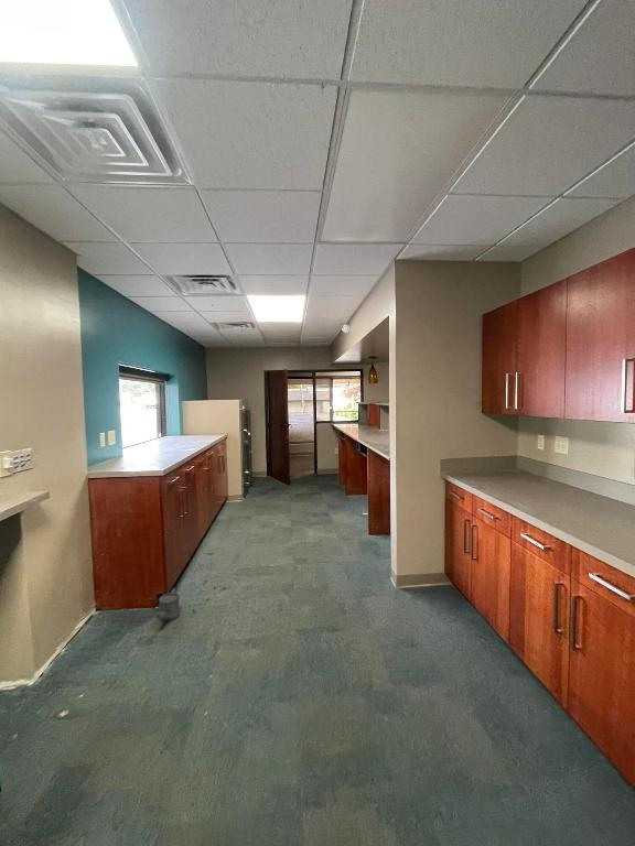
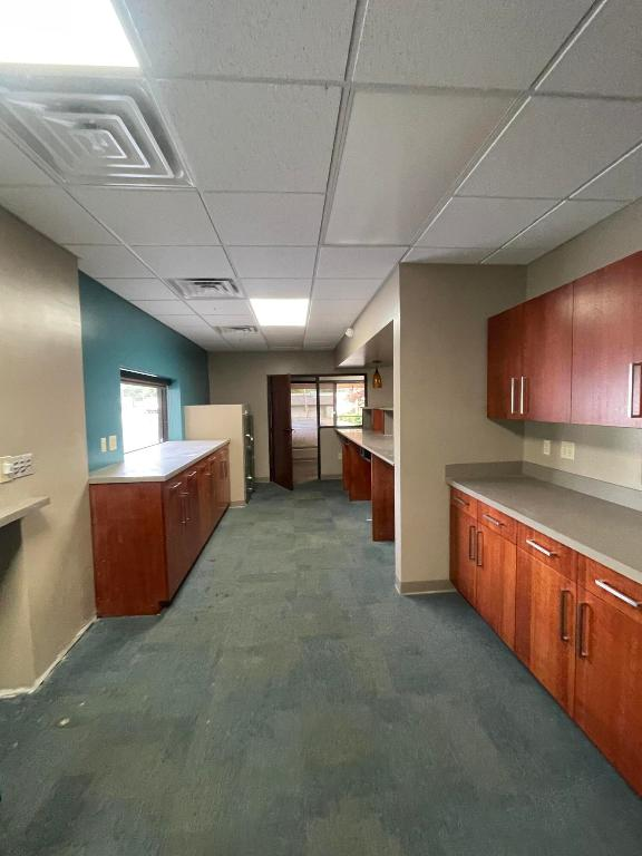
- watering can (168, 608)
